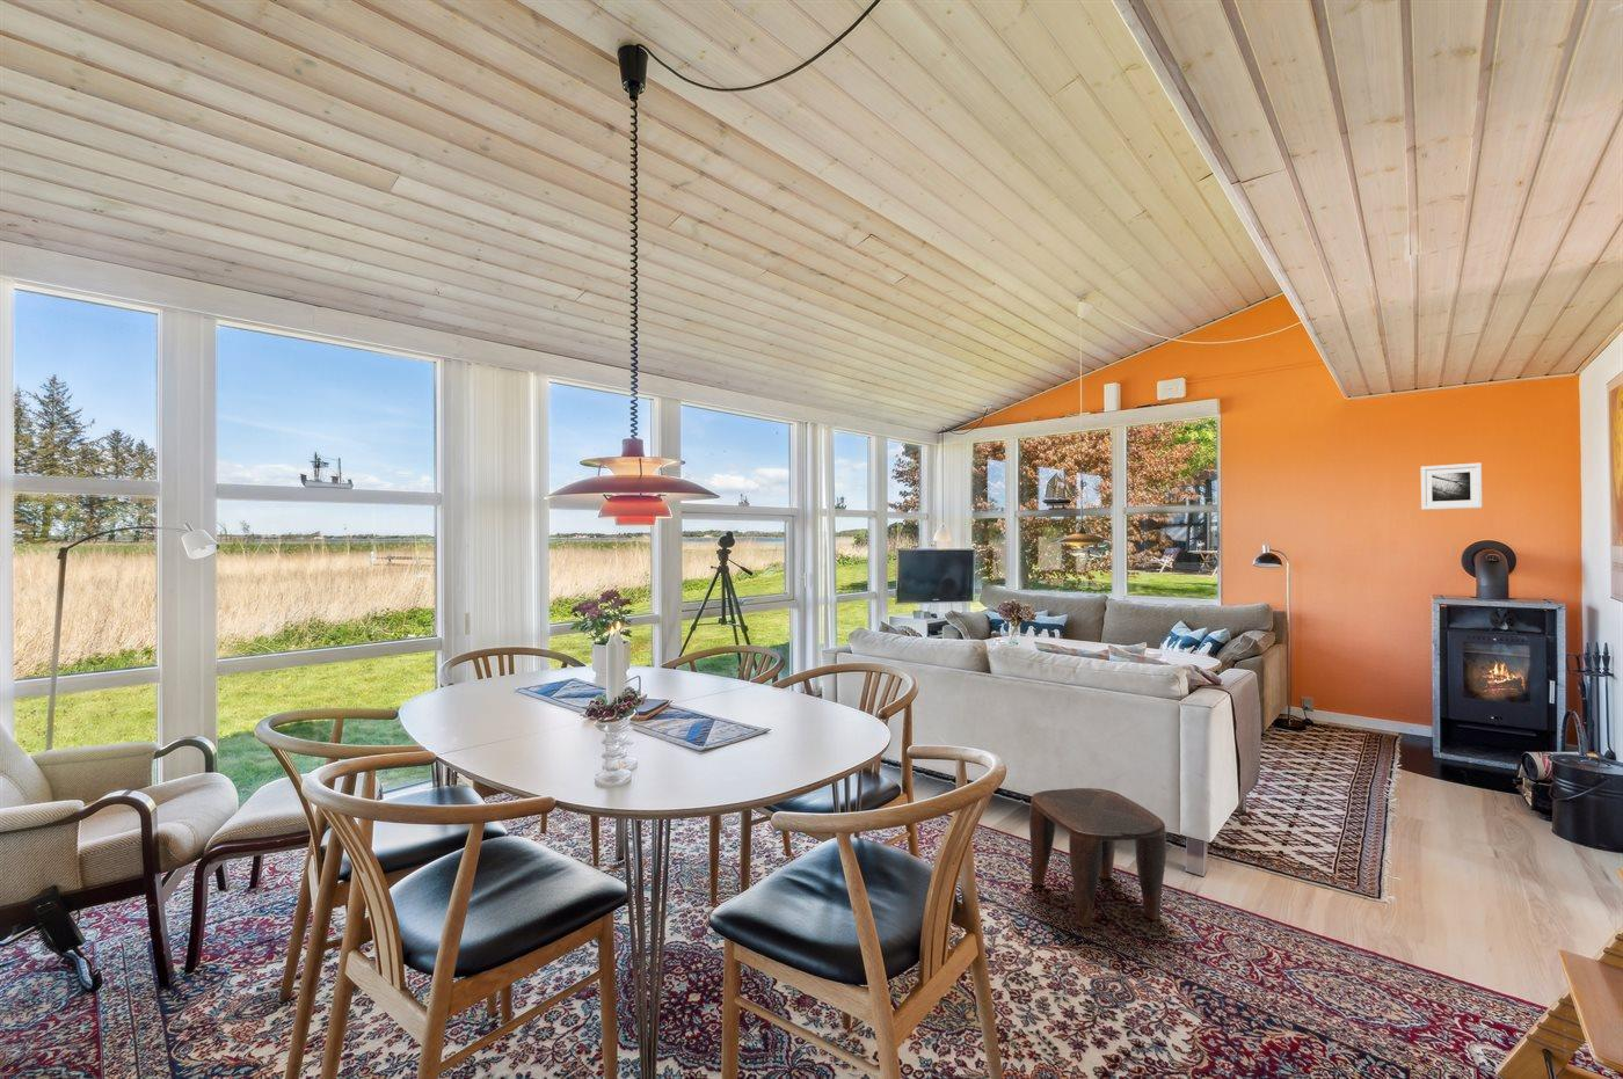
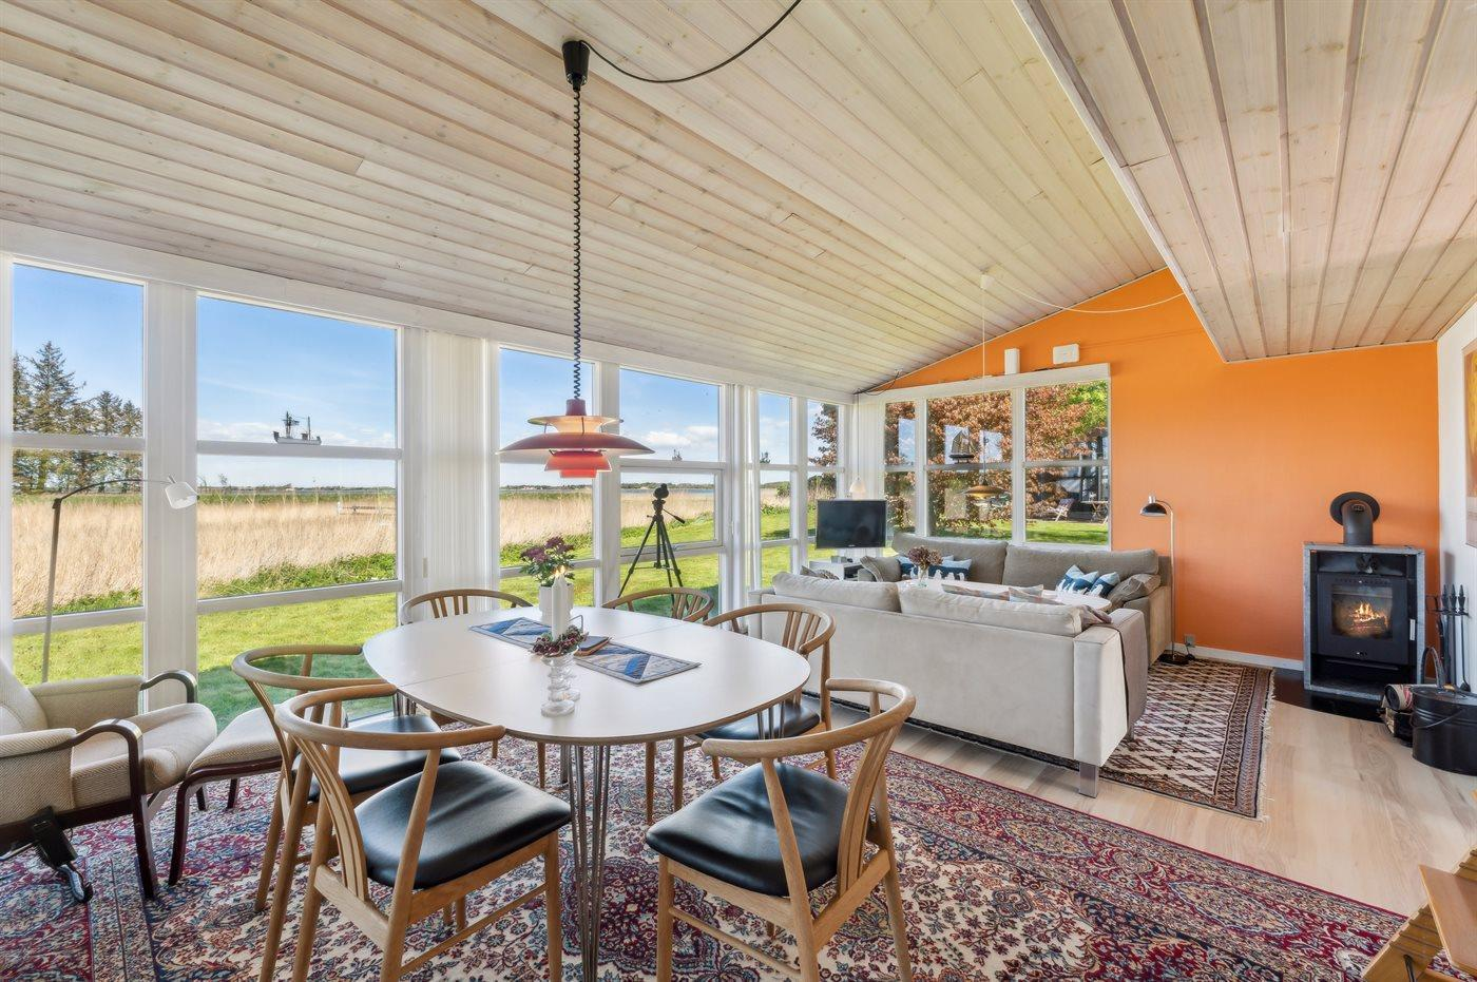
- stool (1094, 851)
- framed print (1451, 487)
